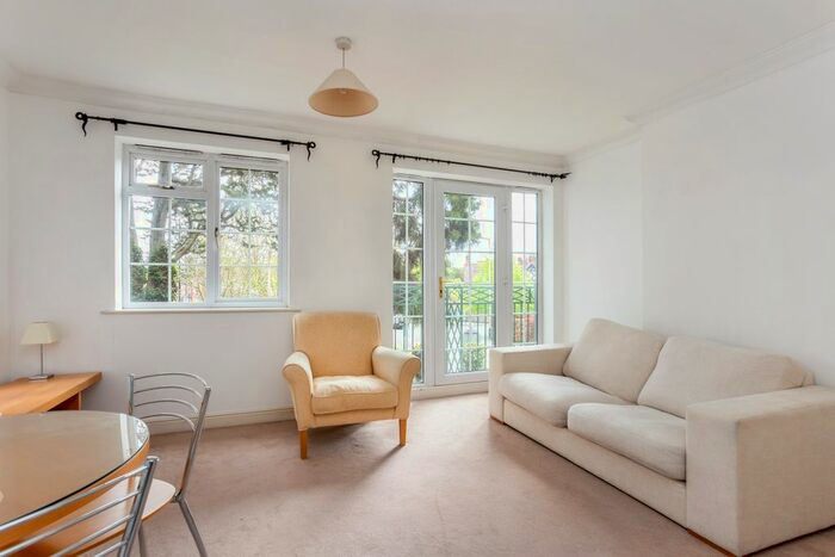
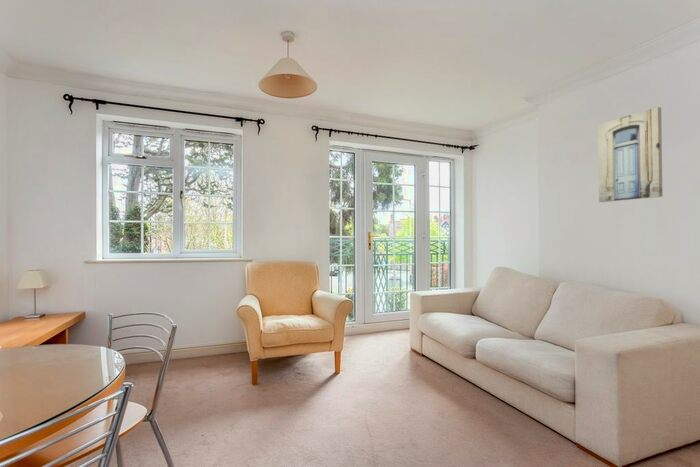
+ wall art (628, 158)
